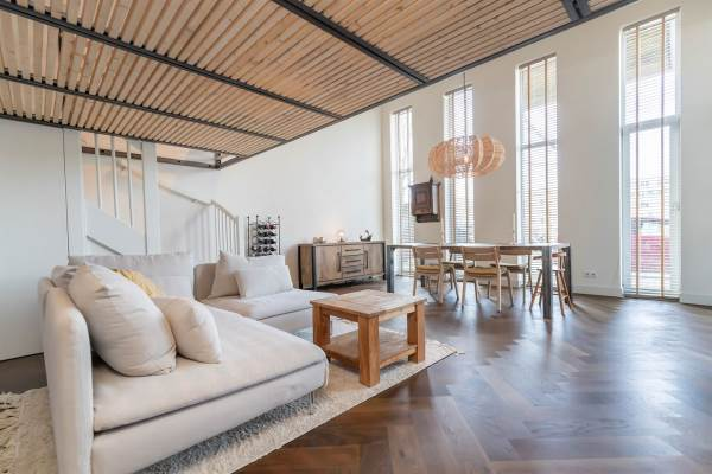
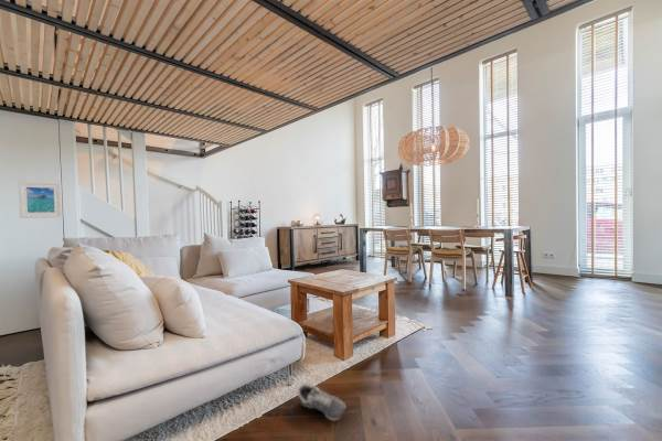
+ shoe (320, 400)
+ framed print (41, 200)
